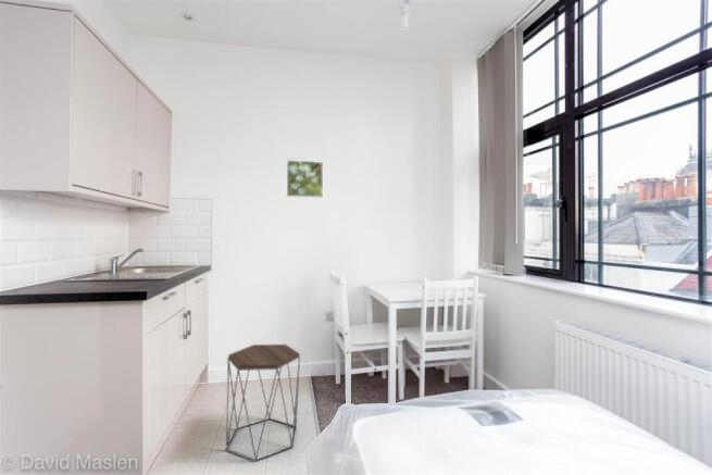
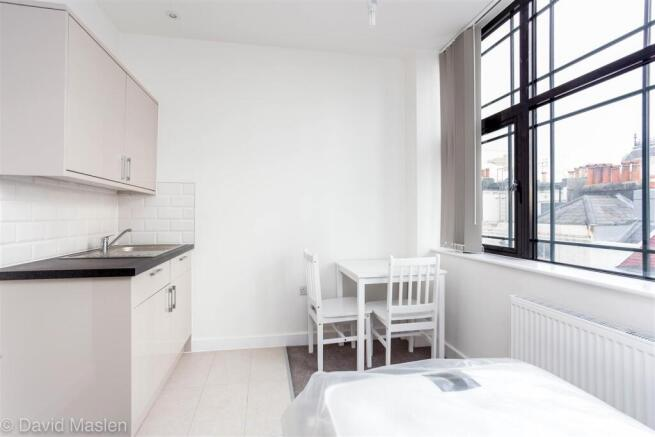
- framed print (304, 178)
- side table (264, 396)
